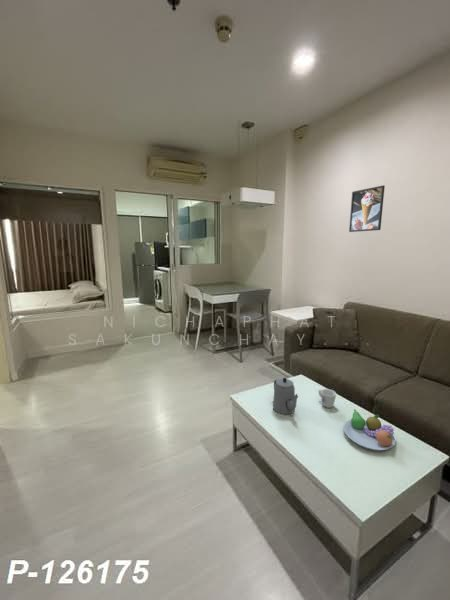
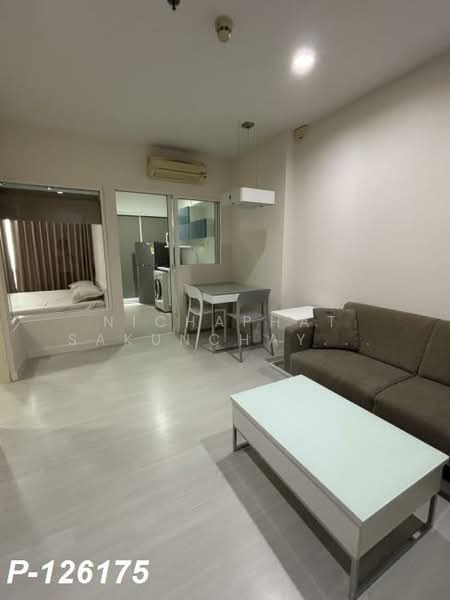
- mug (325, 397)
- fruit bowl (368, 428)
- teapot (285, 394)
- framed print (365, 210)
